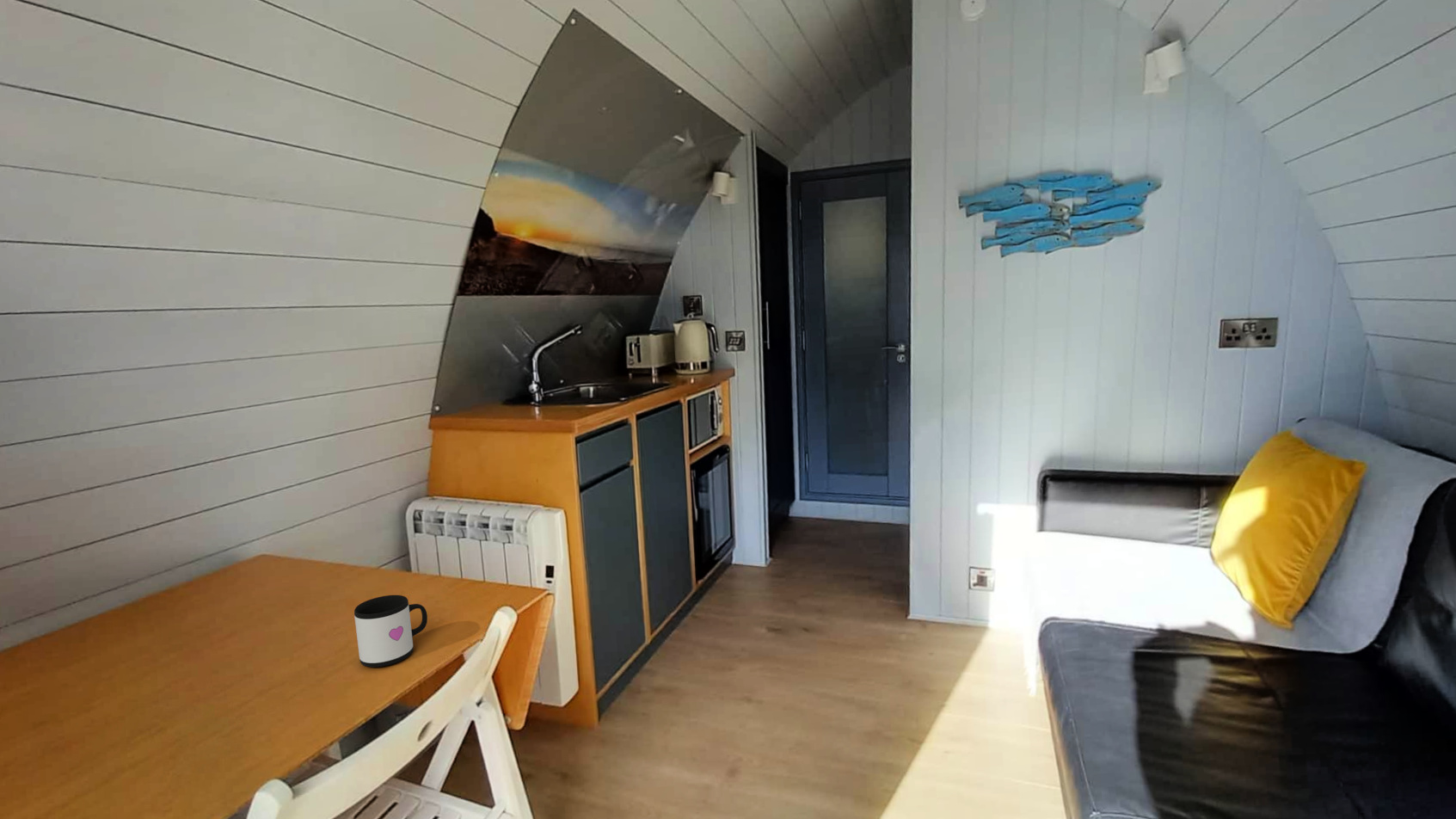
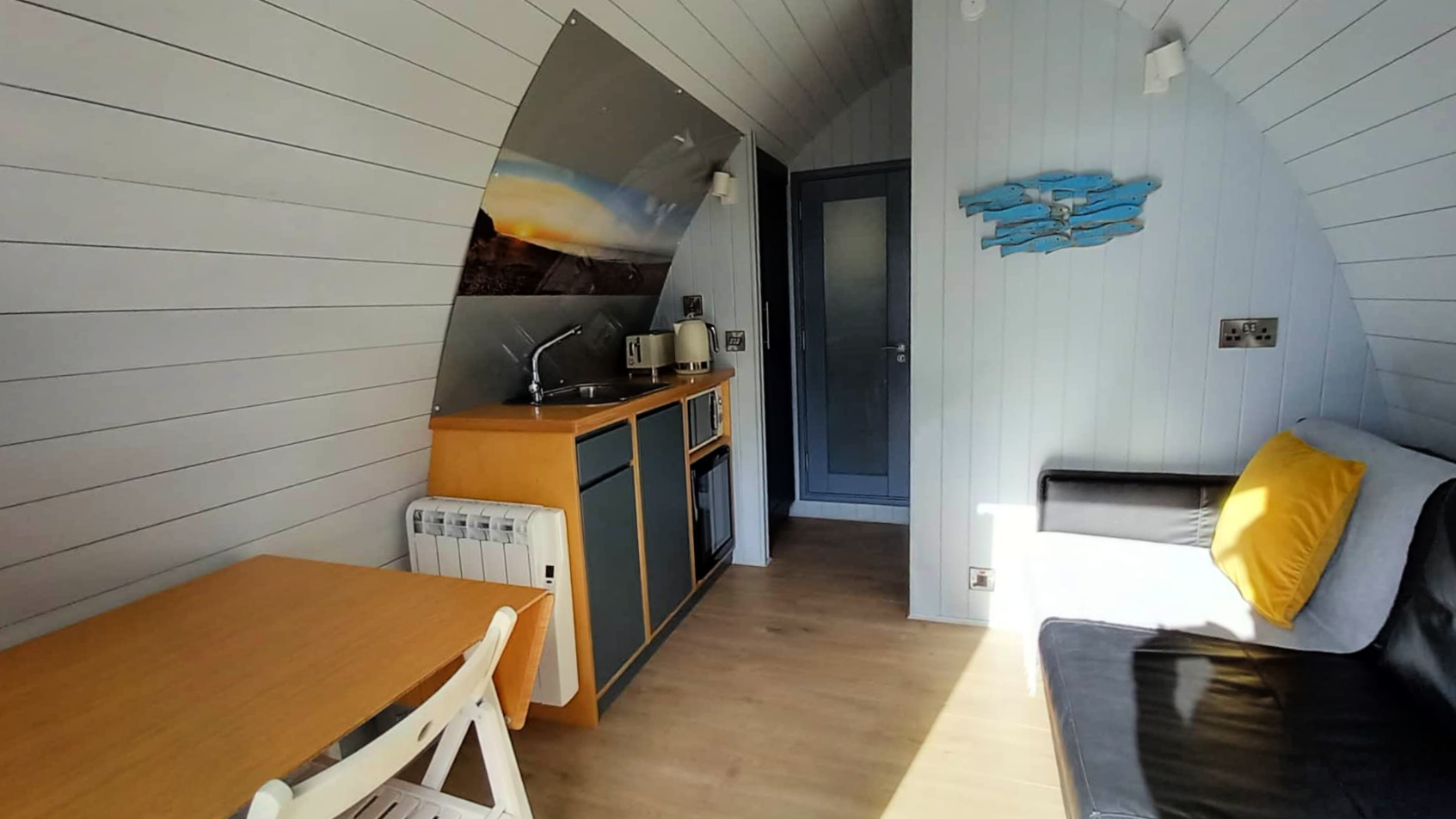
- mug (394, 626)
